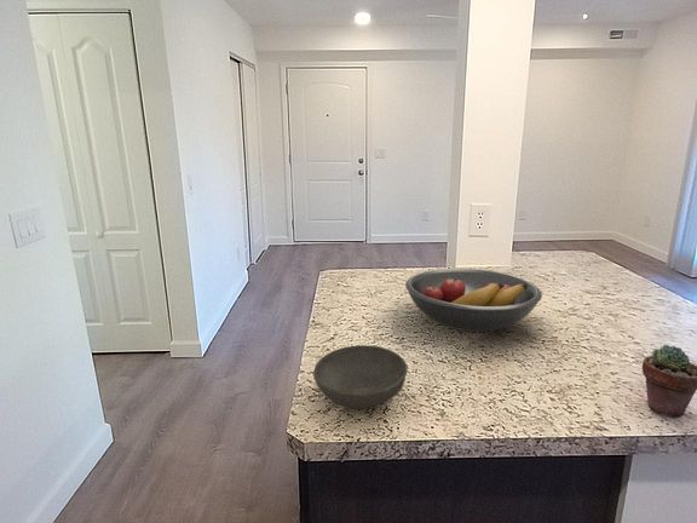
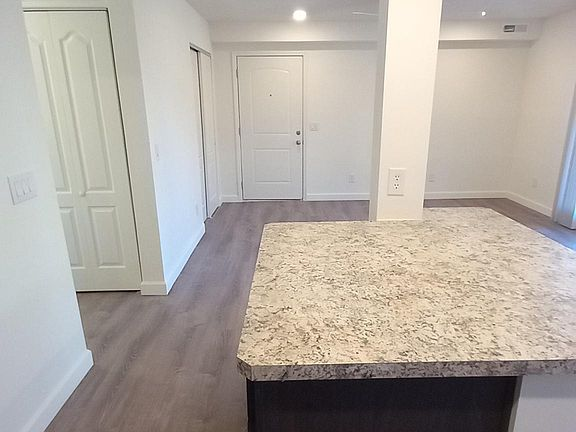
- soup bowl (359, 379)
- fruit bowl (470, 298)
- potted succulent (670, 378)
